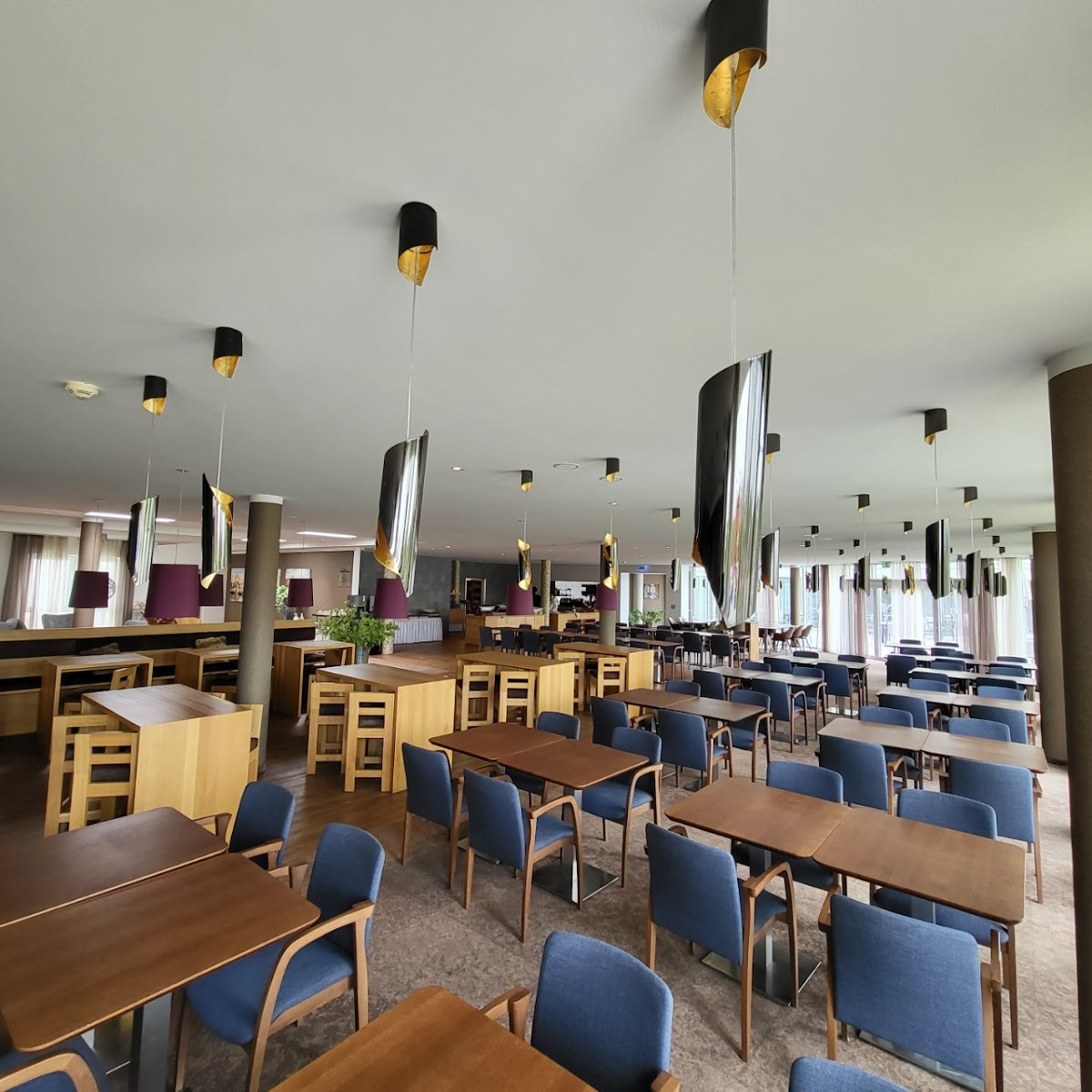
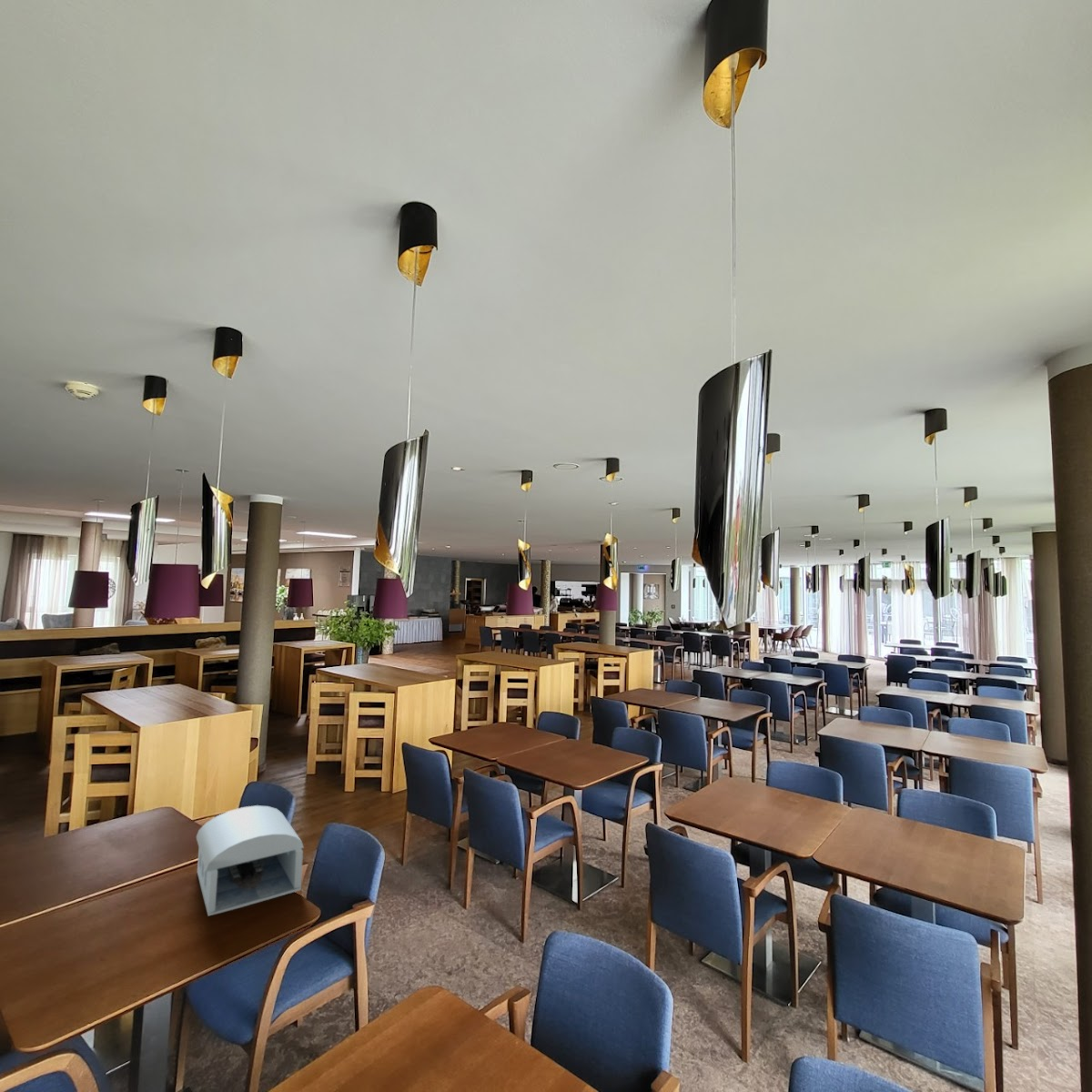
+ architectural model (248, 851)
